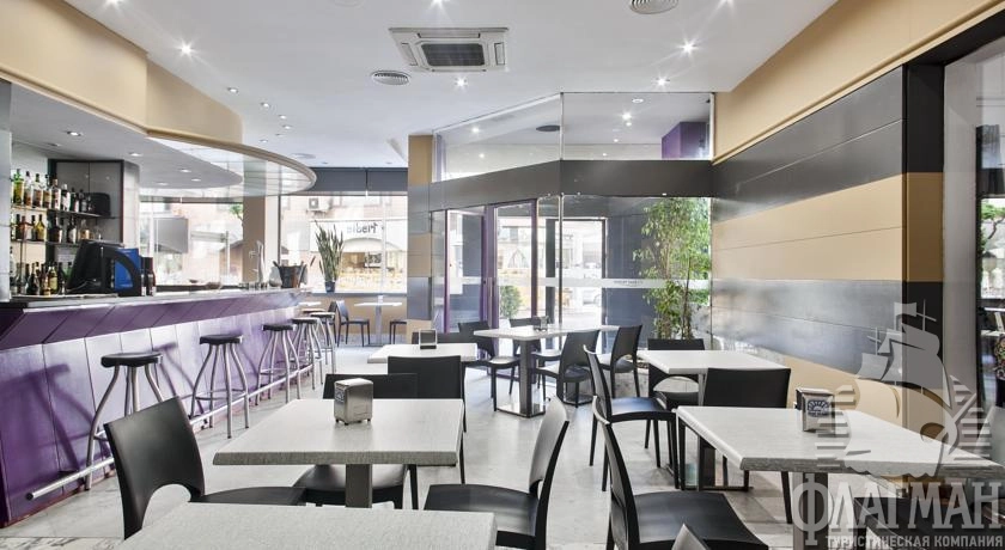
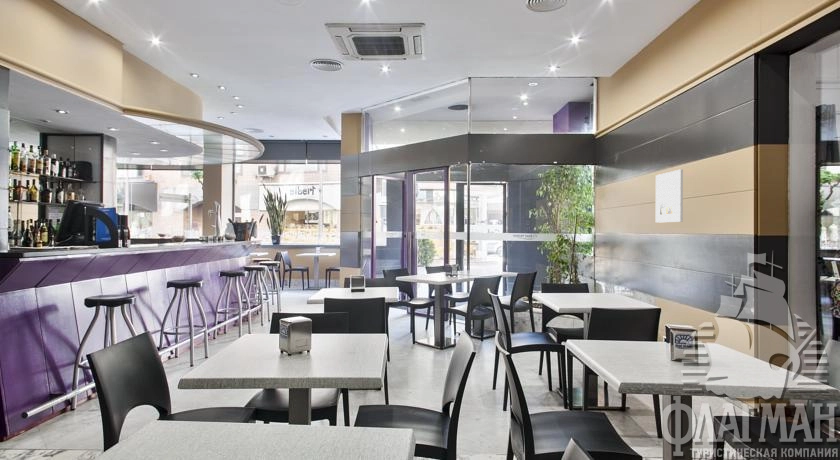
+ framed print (668, 197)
